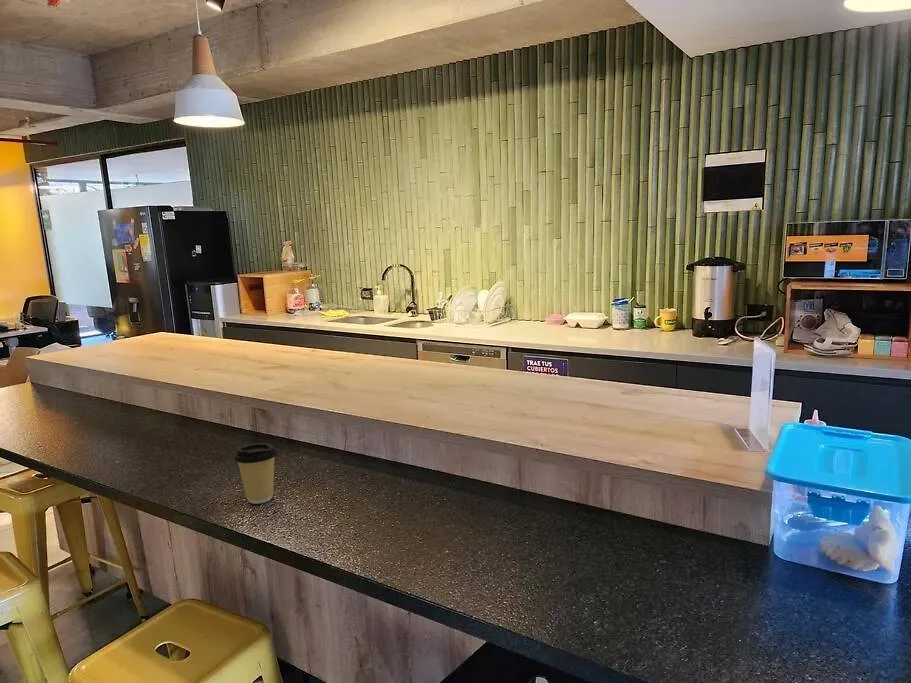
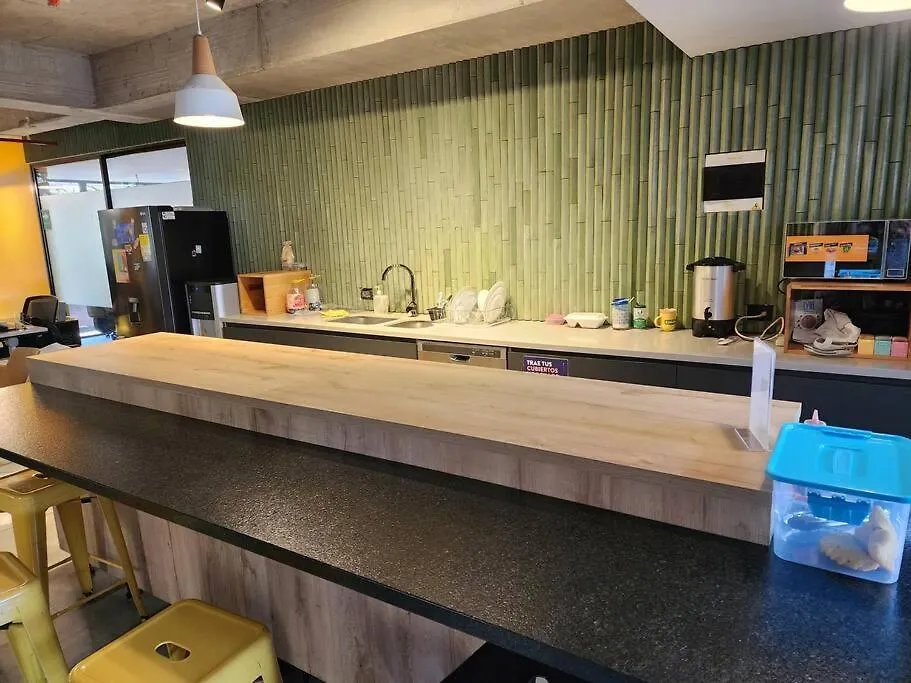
- coffee cup (257, 472)
